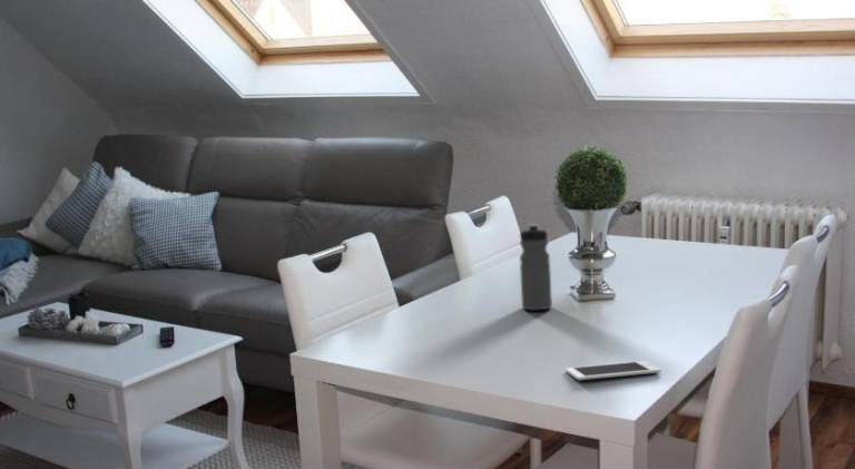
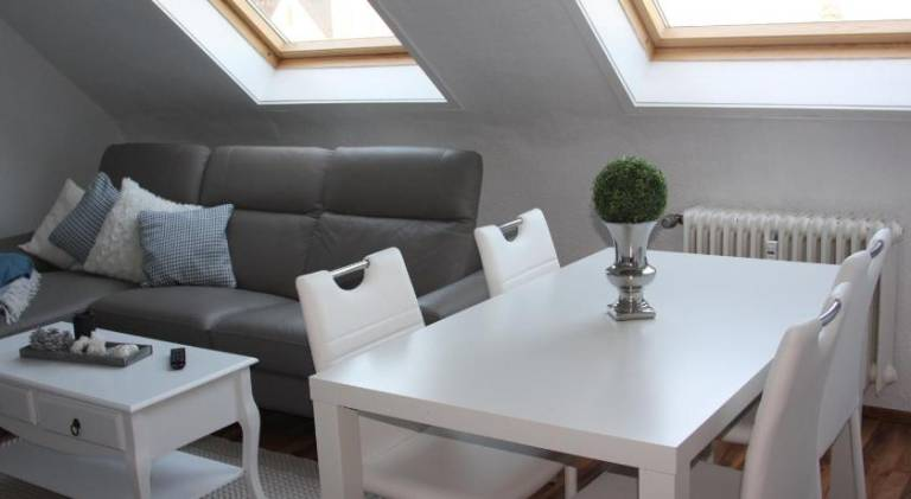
- water bottle (534, 265)
- cell phone (612, 370)
